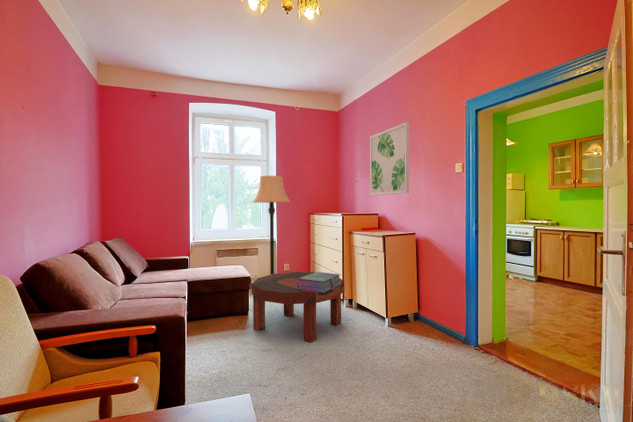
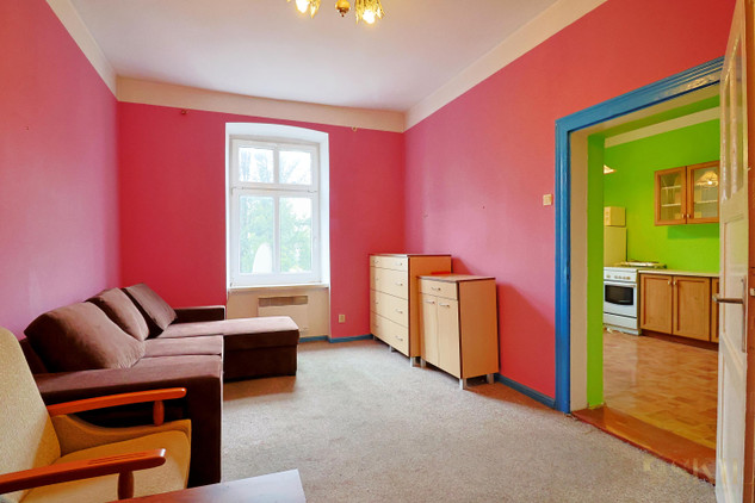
- stack of books (319, 281)
- coffee table (299, 303)
- lamp (271, 236)
- wall art (387, 162)
